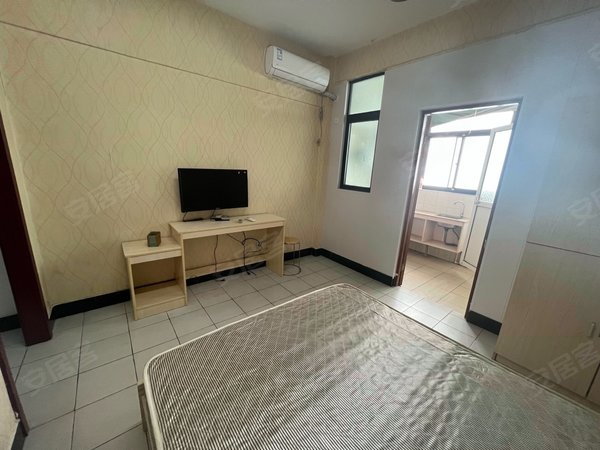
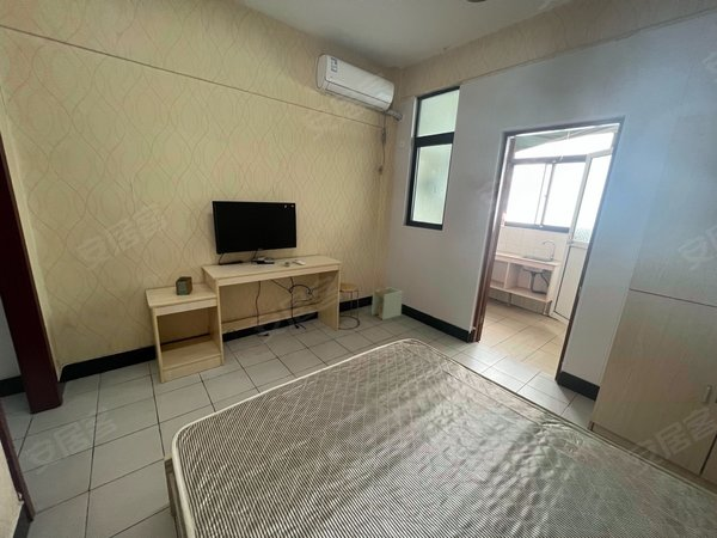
+ architectural model (387, 298)
